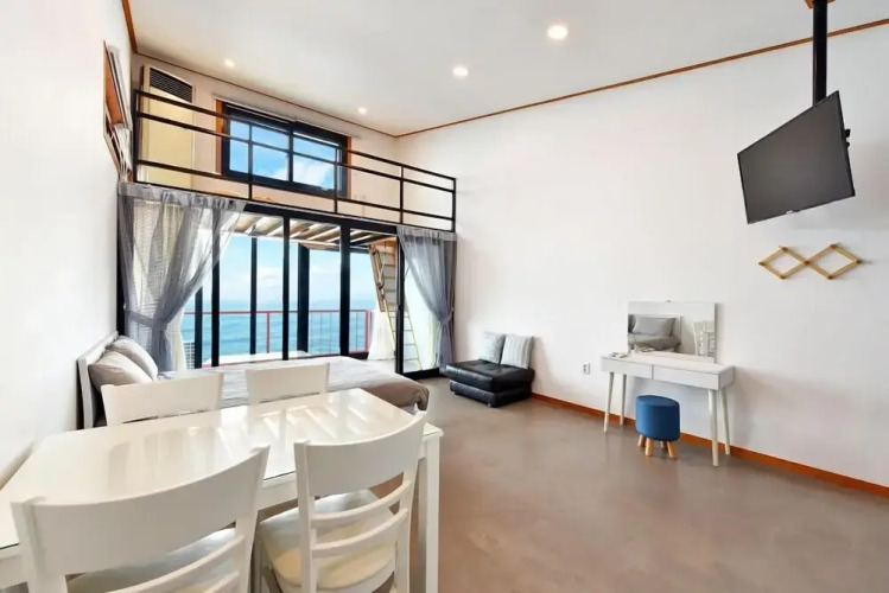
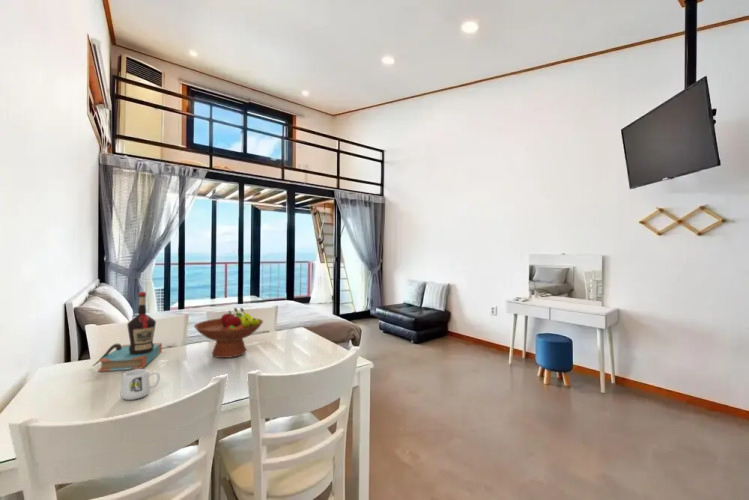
+ bottle (128, 326)
+ fruit bowl (229, 332)
+ mug (140, 383)
